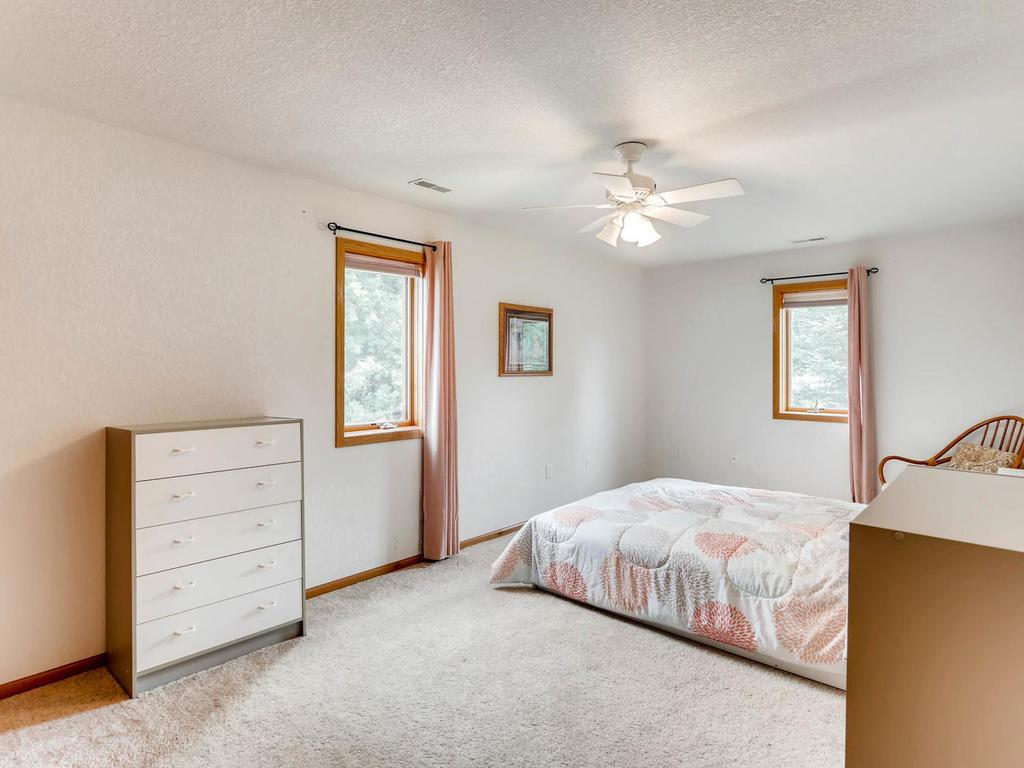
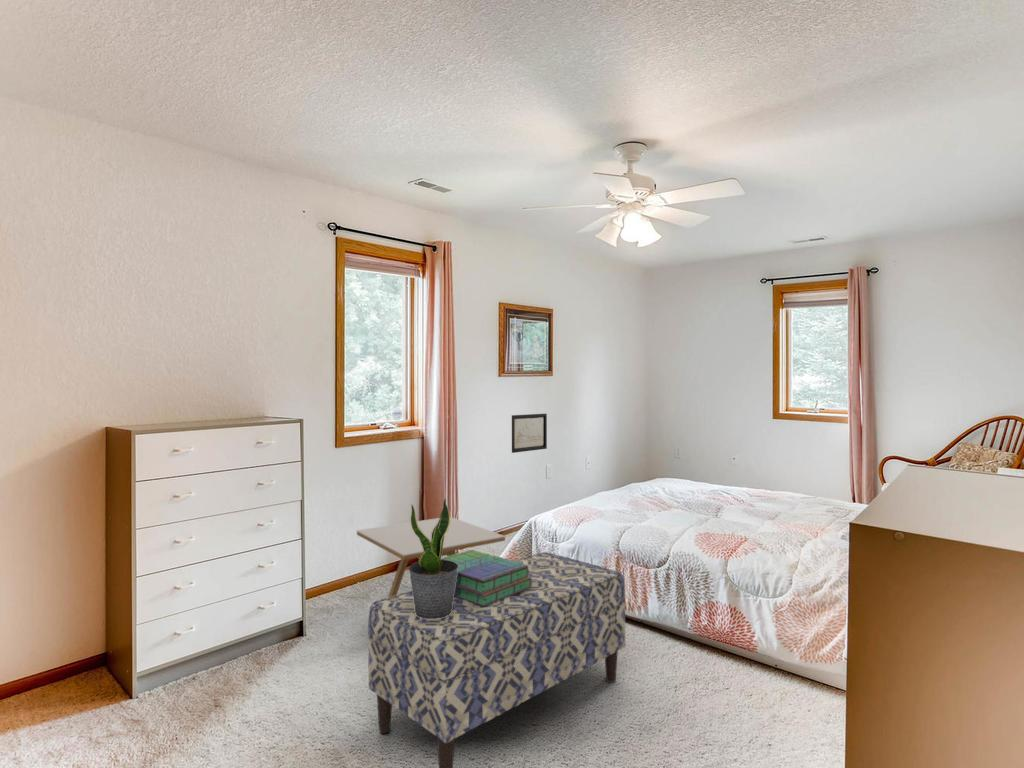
+ stack of books (477, 574)
+ potted plant (433, 556)
+ side table (418, 561)
+ wall art (529, 432)
+ bench (506, 644)
